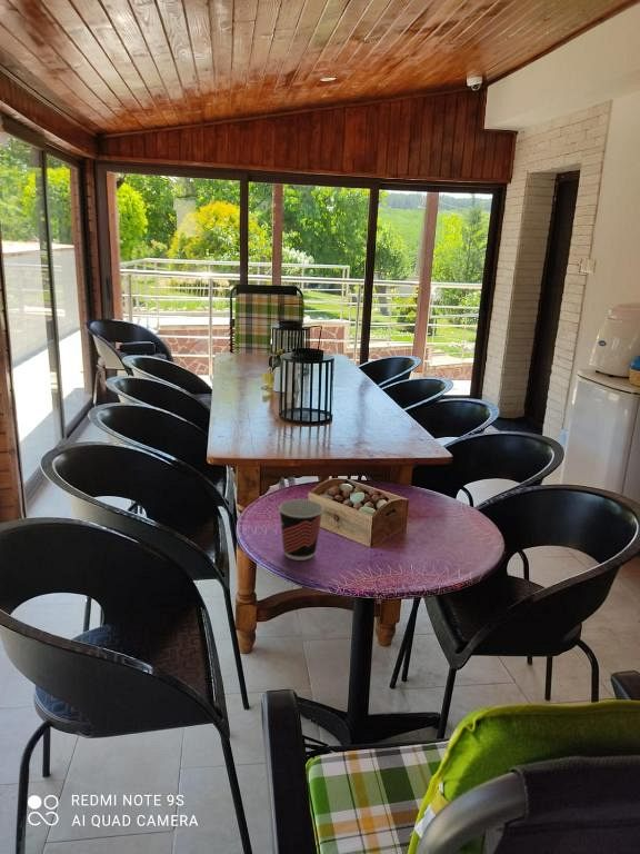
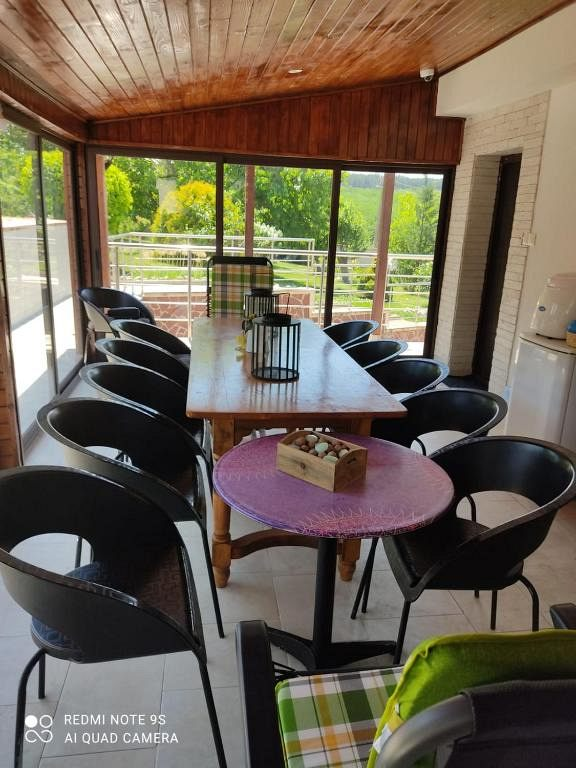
- cup (300, 530)
